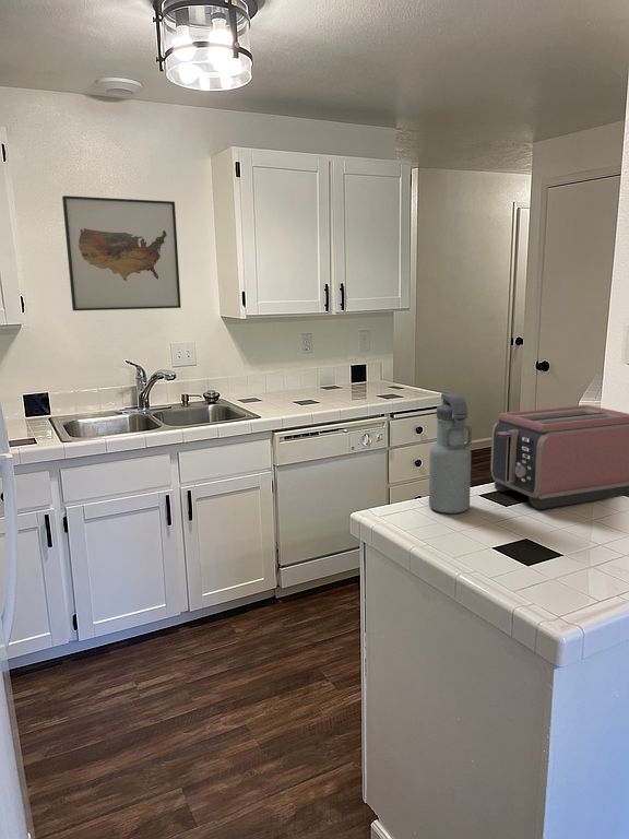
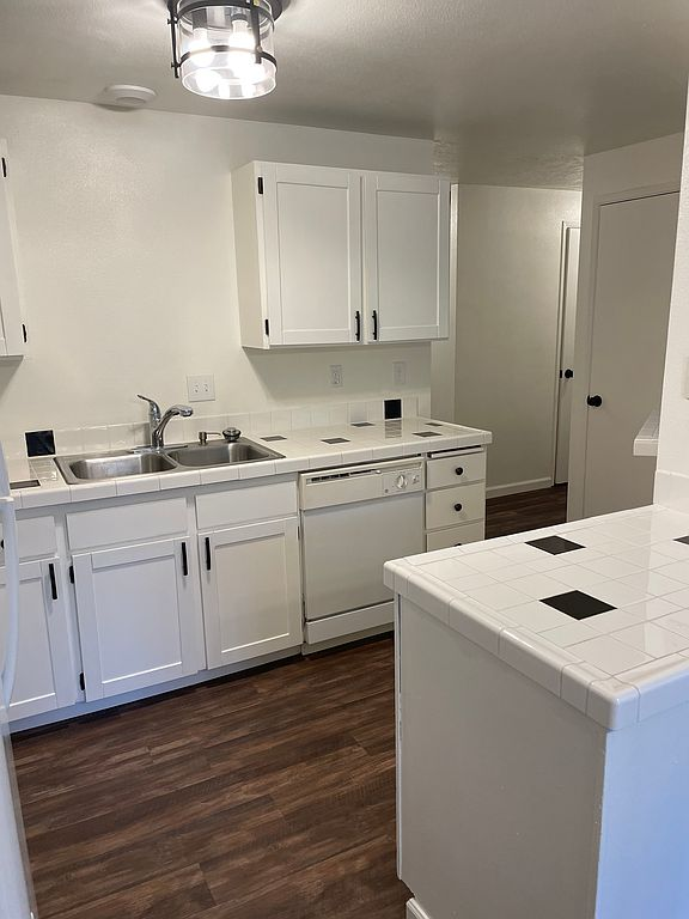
- water bottle (450, 452)
- wall art (124, 255)
- toaster (557, 454)
